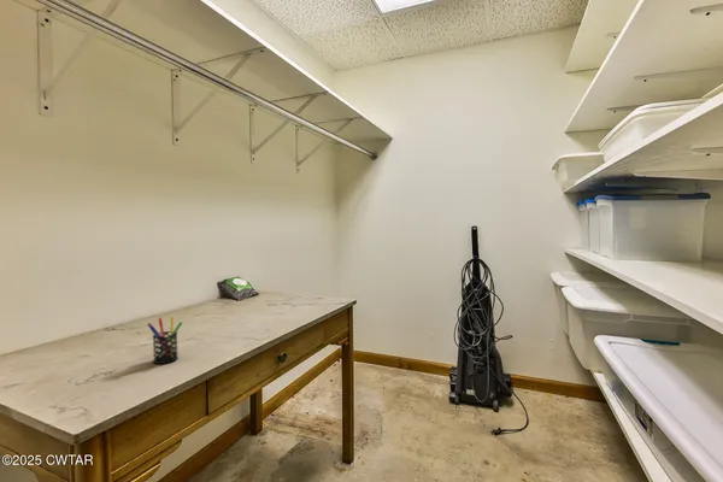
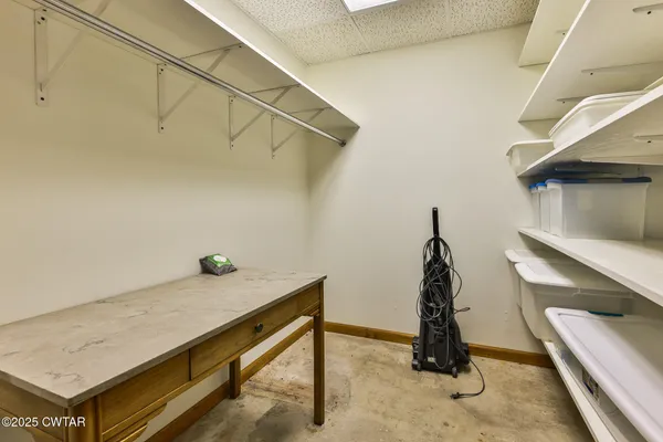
- pen holder (167, 337)
